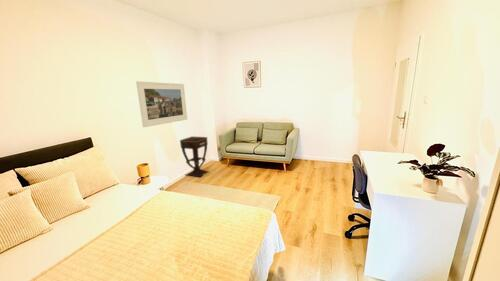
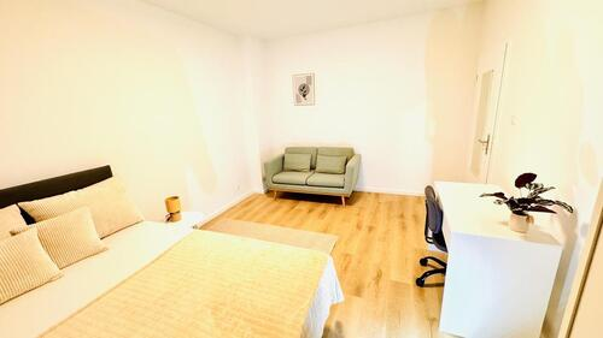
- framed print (165, 103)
- side table (195, 156)
